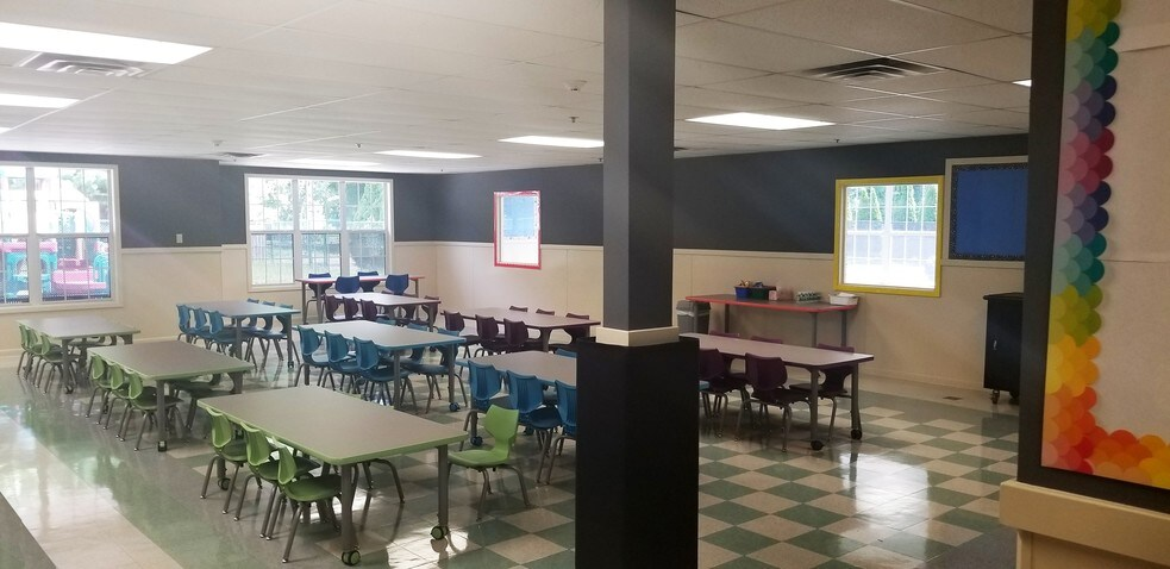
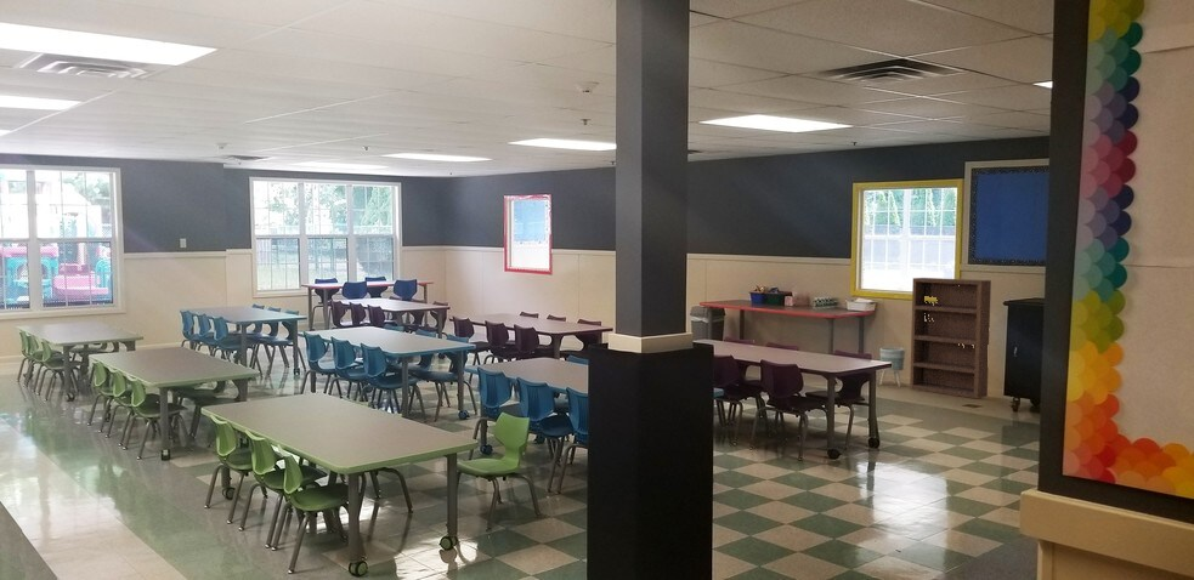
+ planter (892, 366)
+ bookcase (949, 335)
